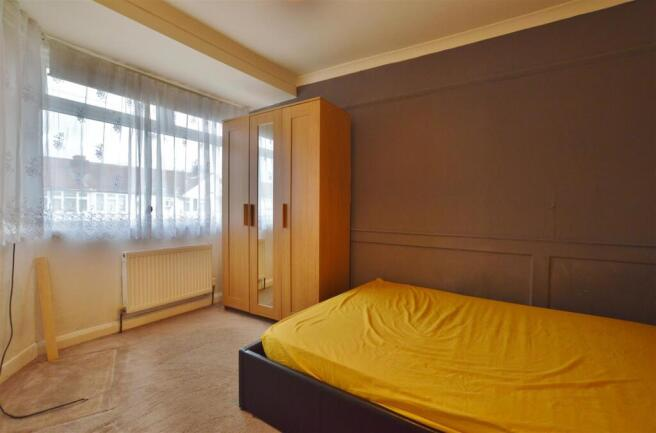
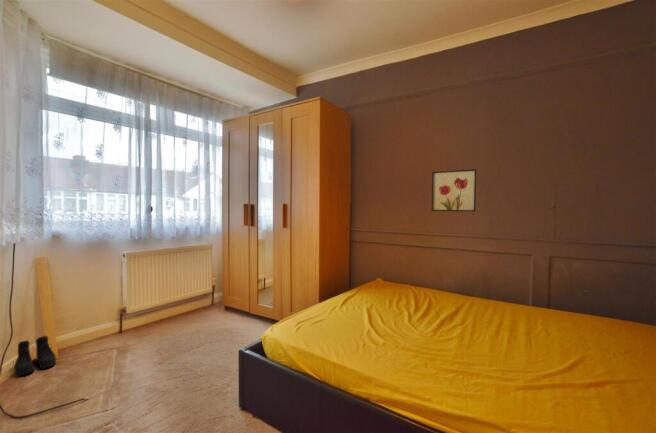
+ wall art (453, 191)
+ boots (36, 352)
